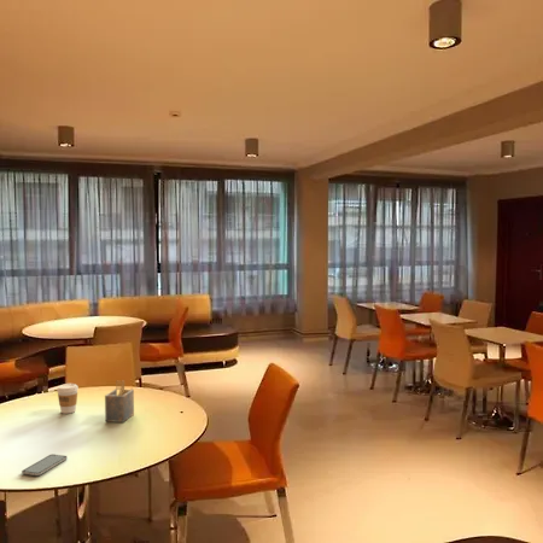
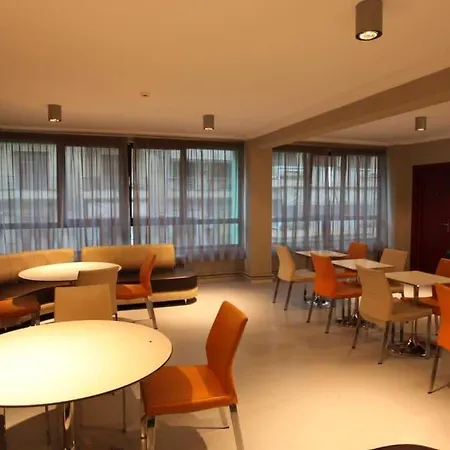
- coffee cup (68, 398)
- napkin holder (119, 399)
- smartphone (45, 463)
